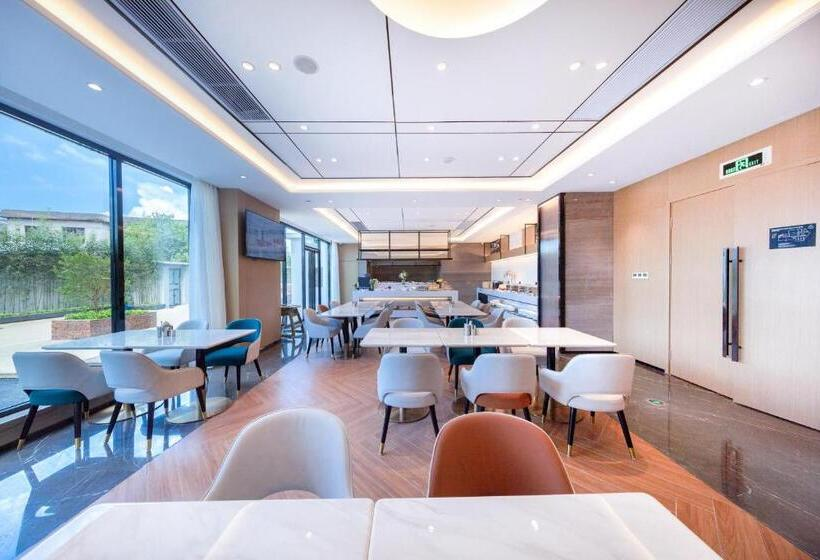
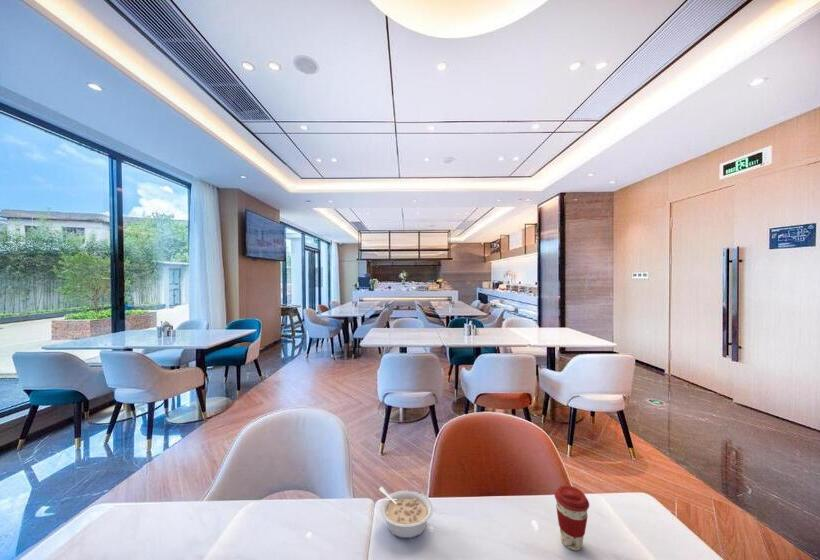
+ coffee cup (571, 517)
+ legume (404, 514)
